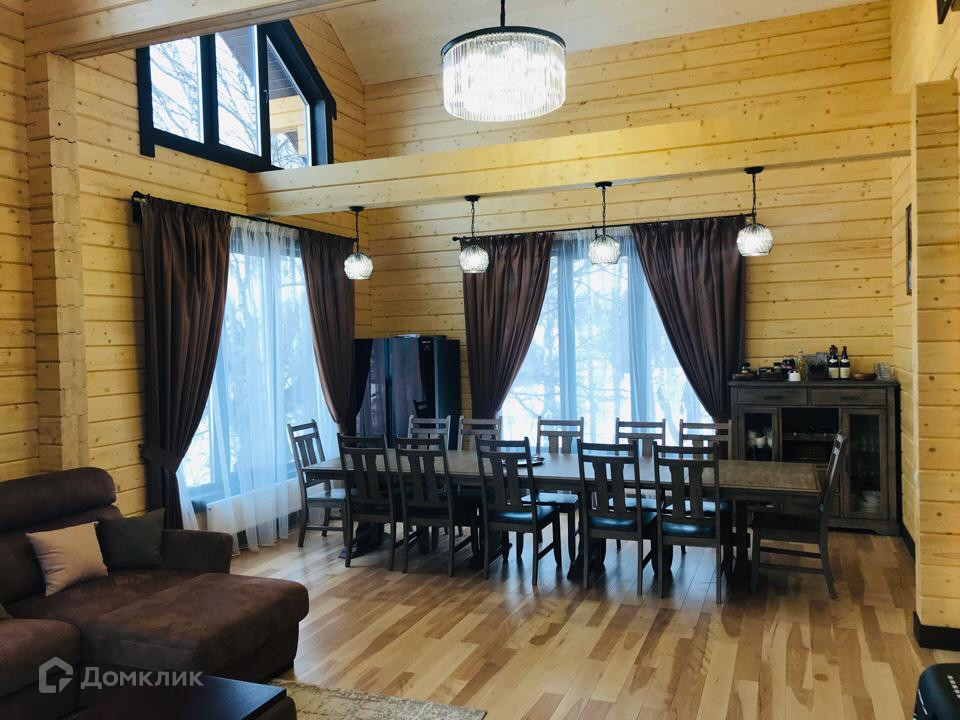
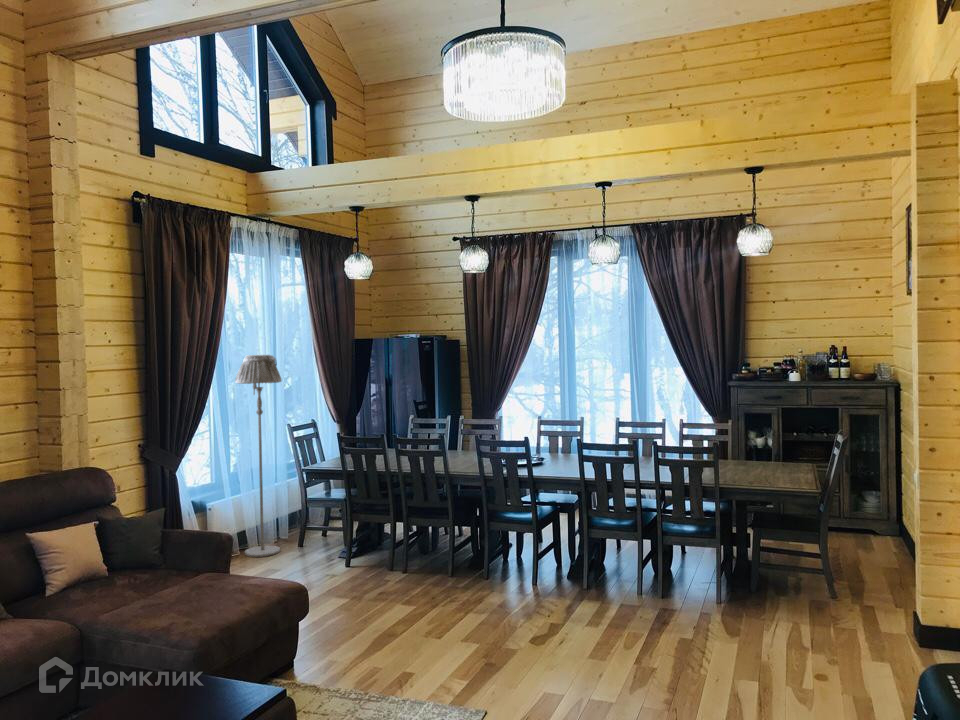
+ floor lamp (260, 453)
